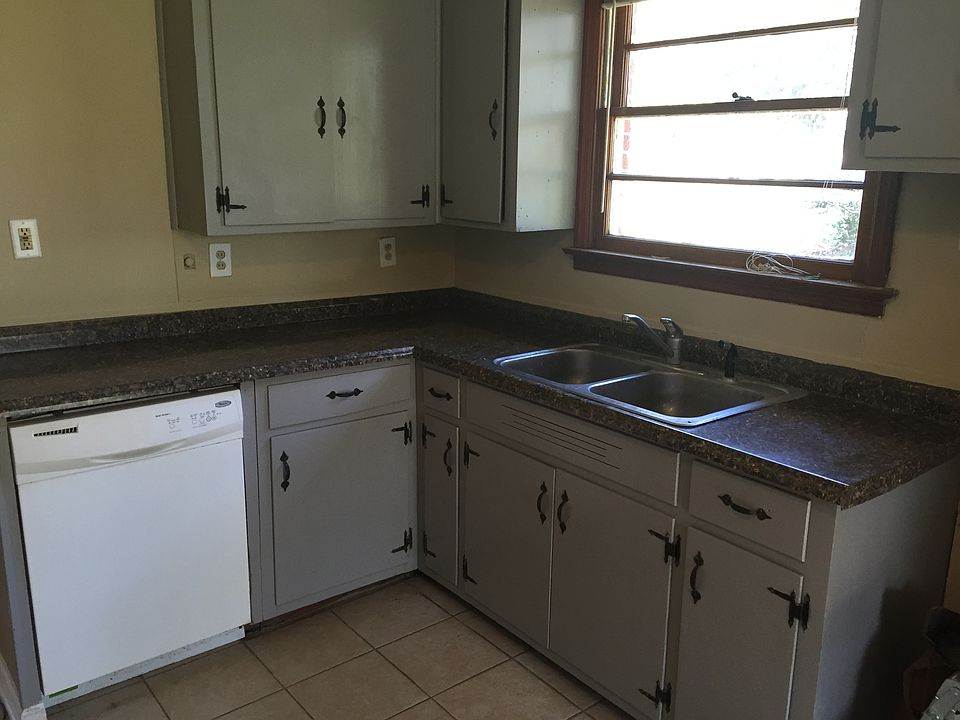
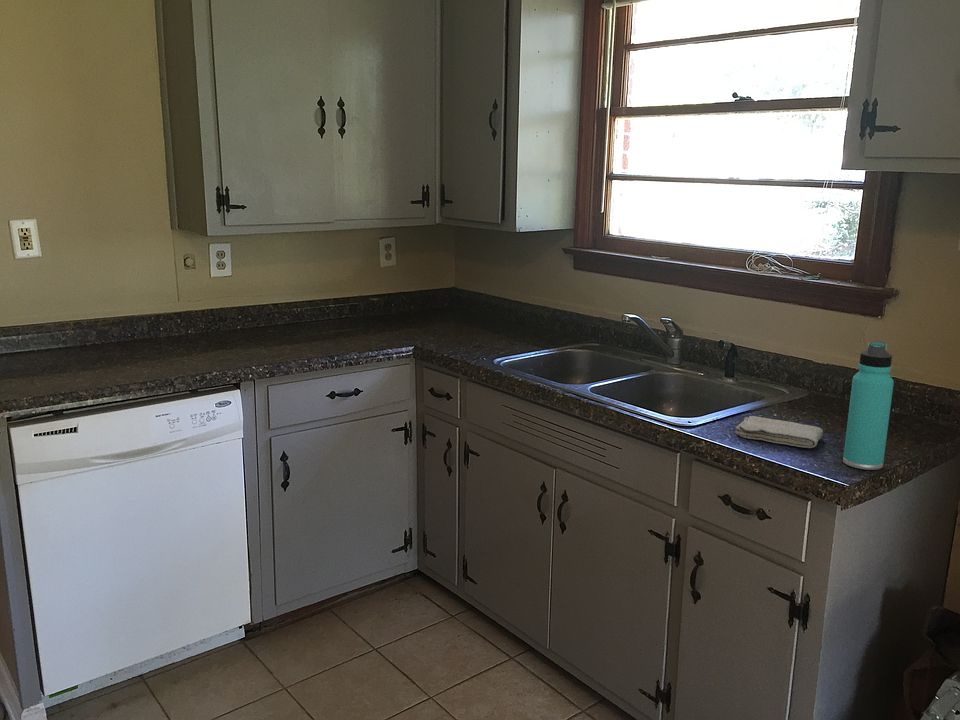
+ thermos bottle (869, 405)
+ washcloth (779, 430)
